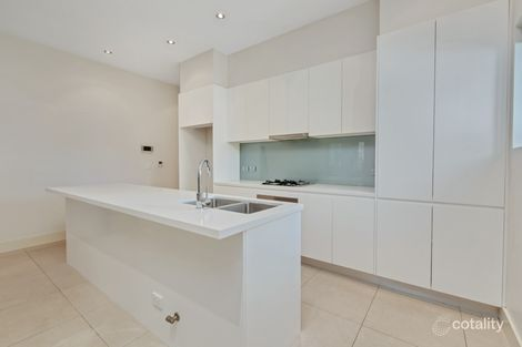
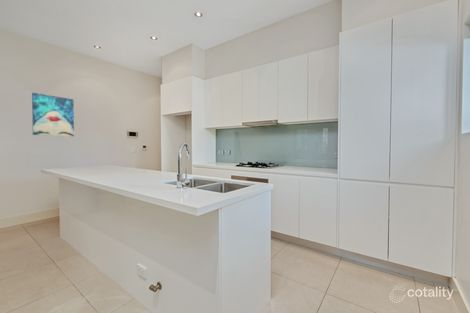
+ wall art (54, 116)
